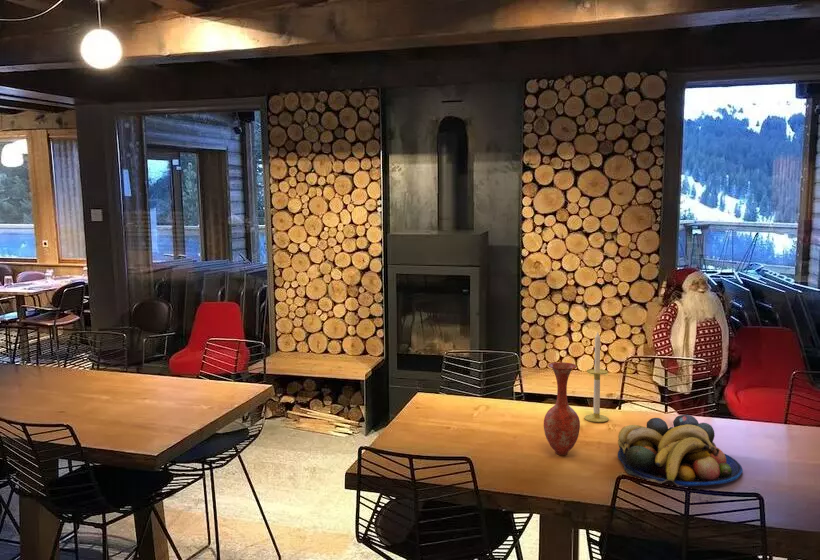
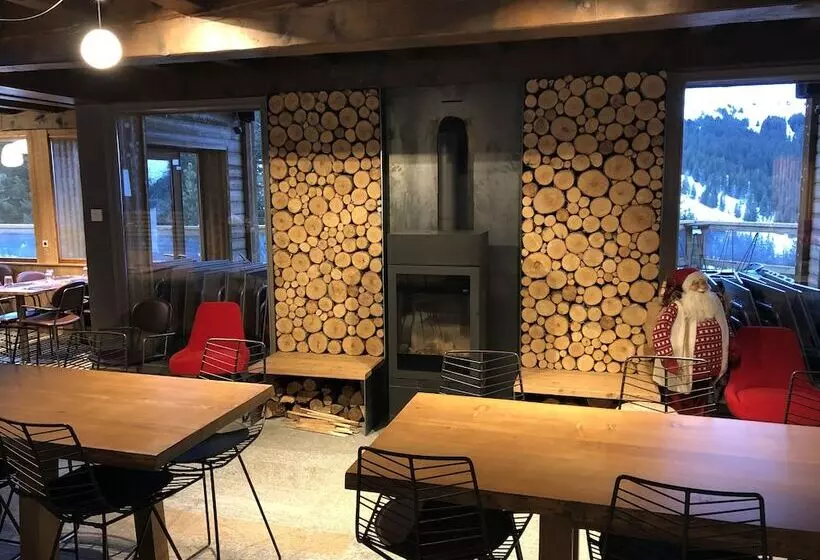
- vase (561, 409)
- candle (597, 374)
- fruit bowl (679, 443)
